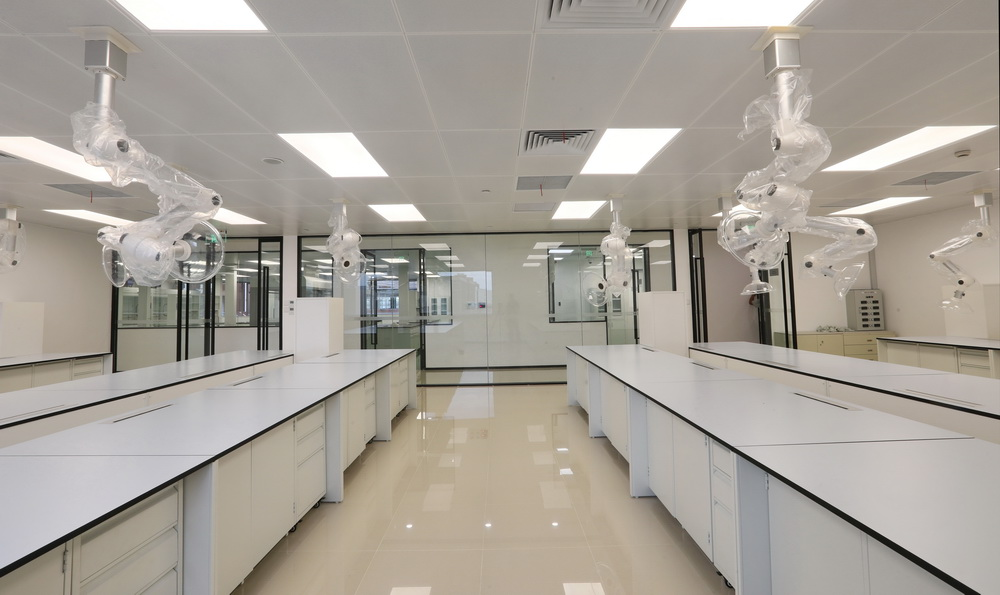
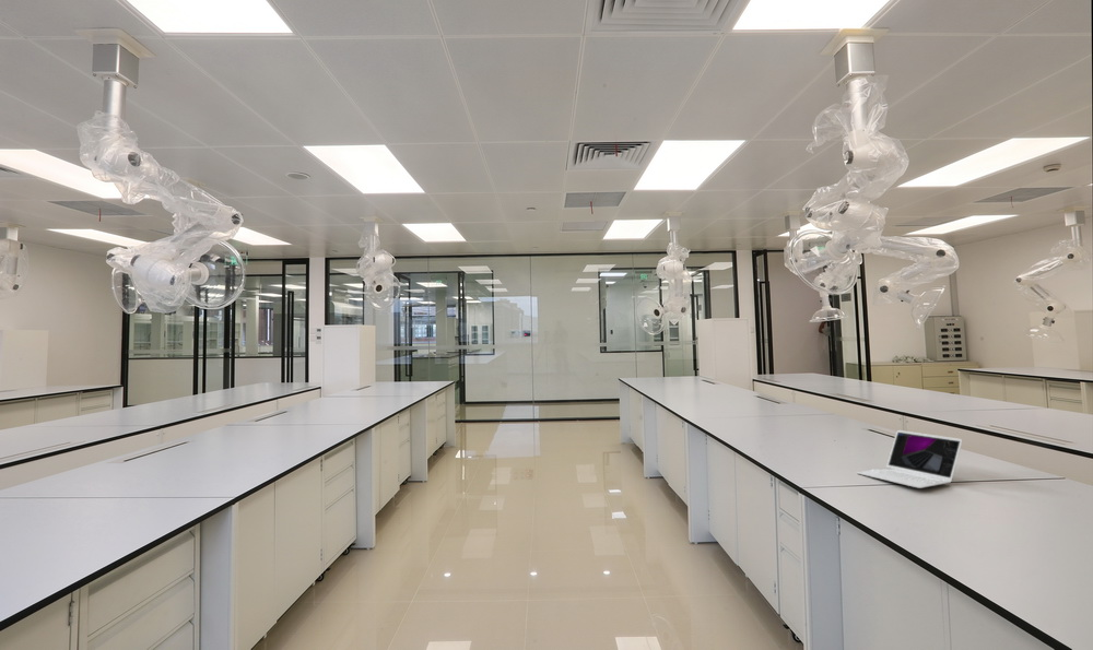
+ laptop (907, 454)
